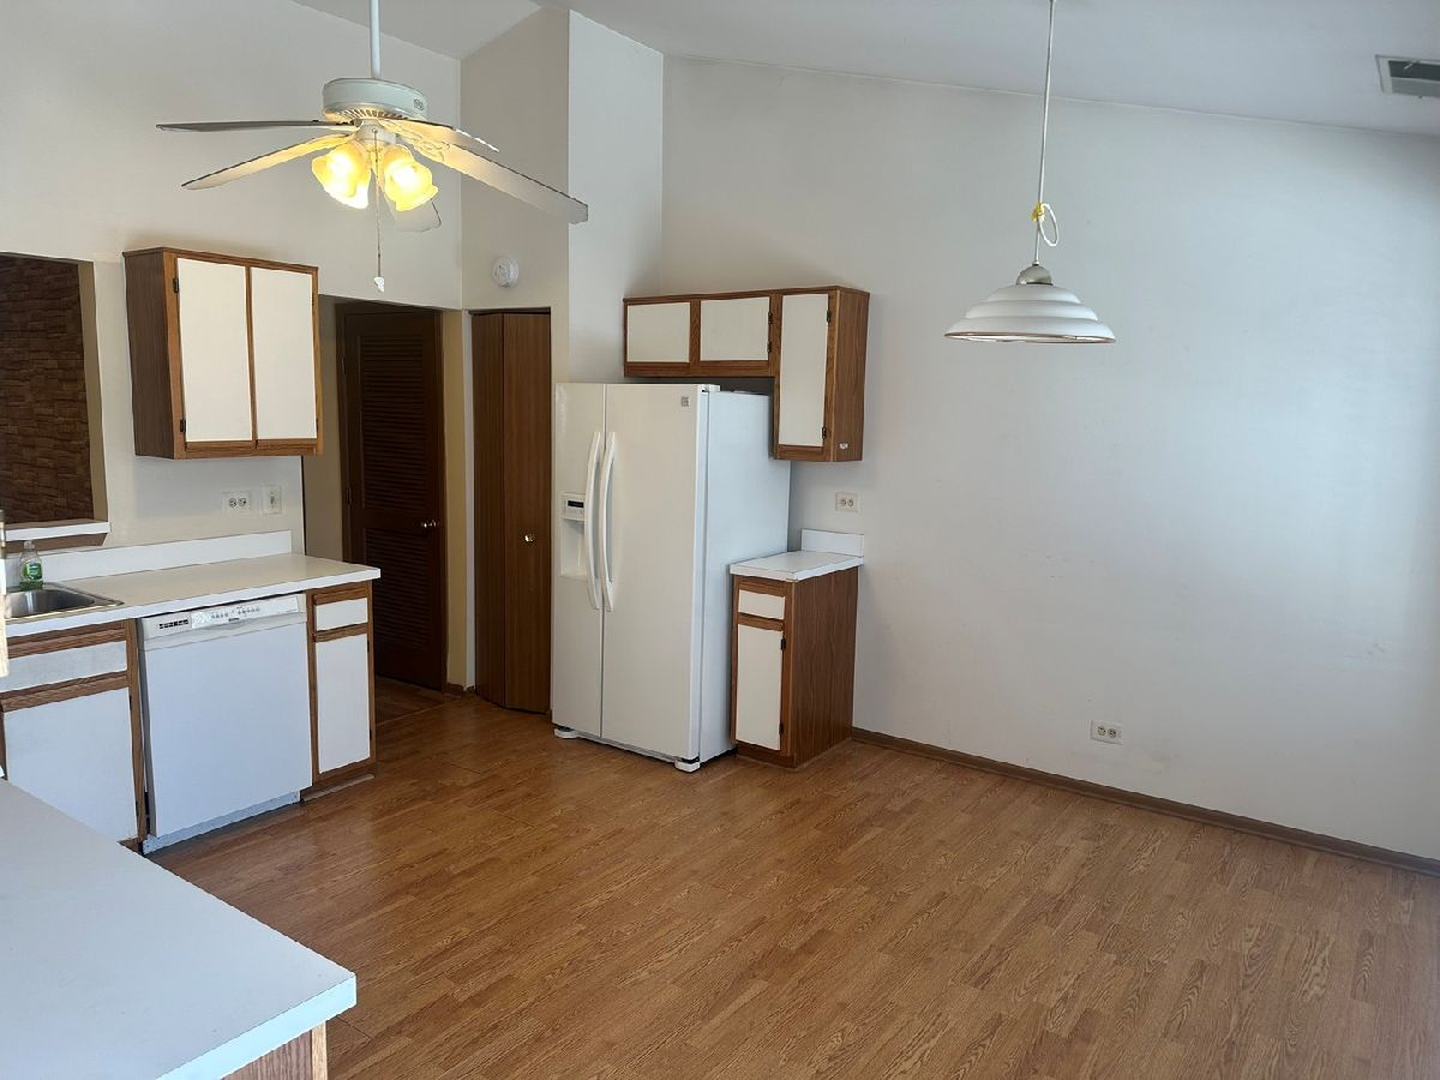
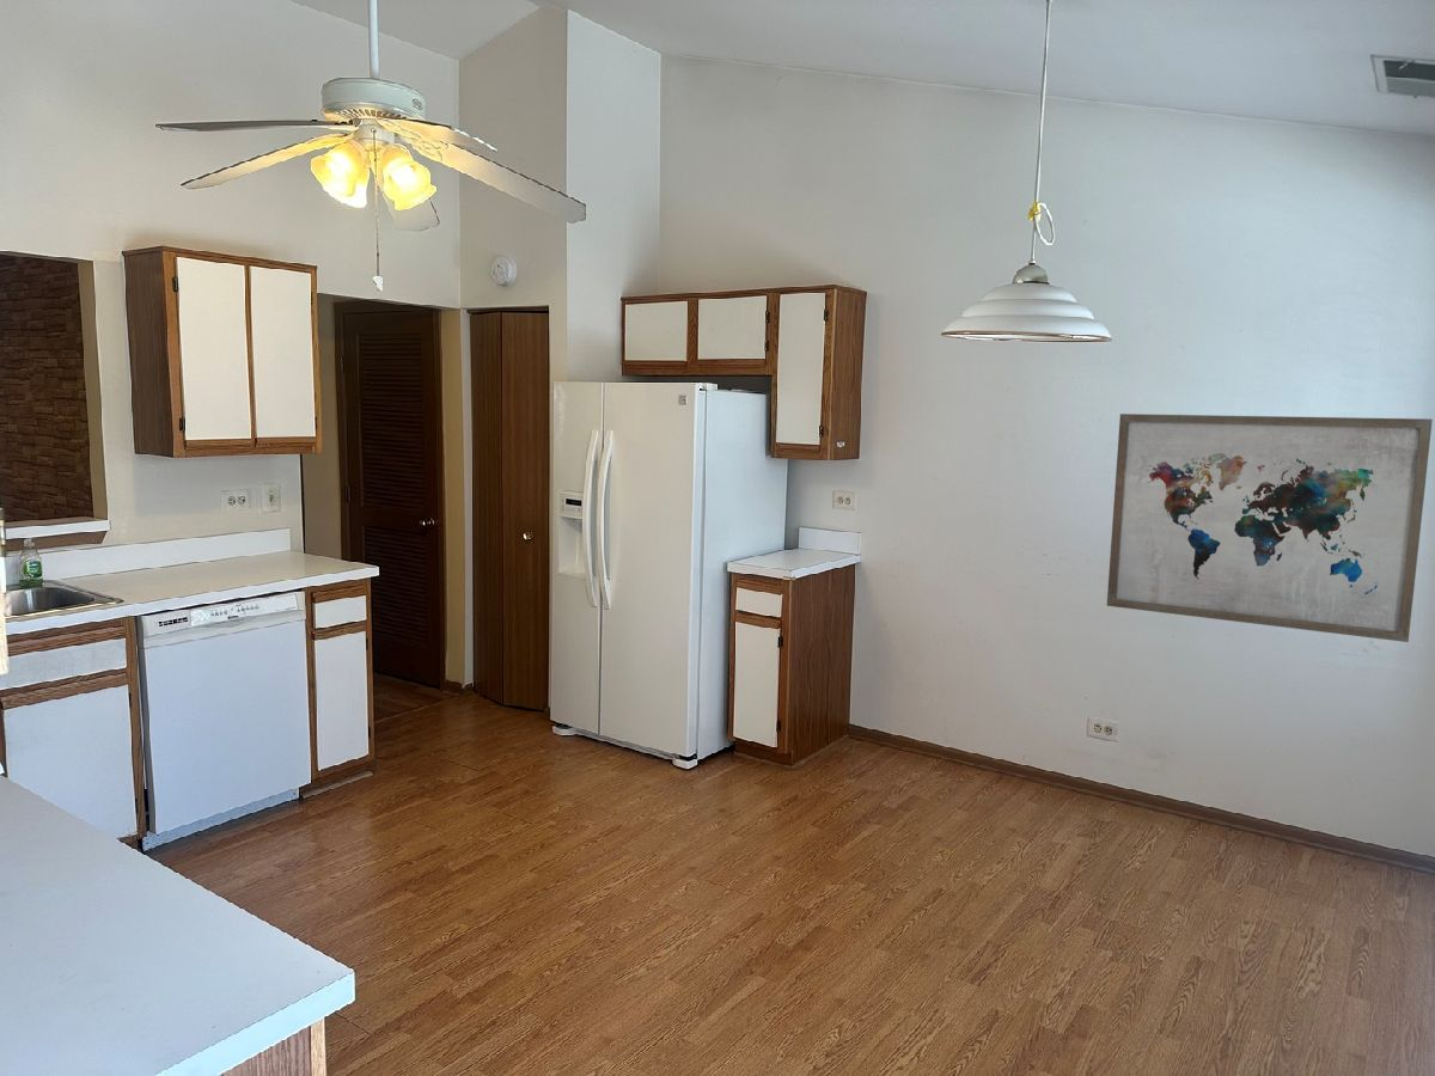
+ wall art (1254, 520)
